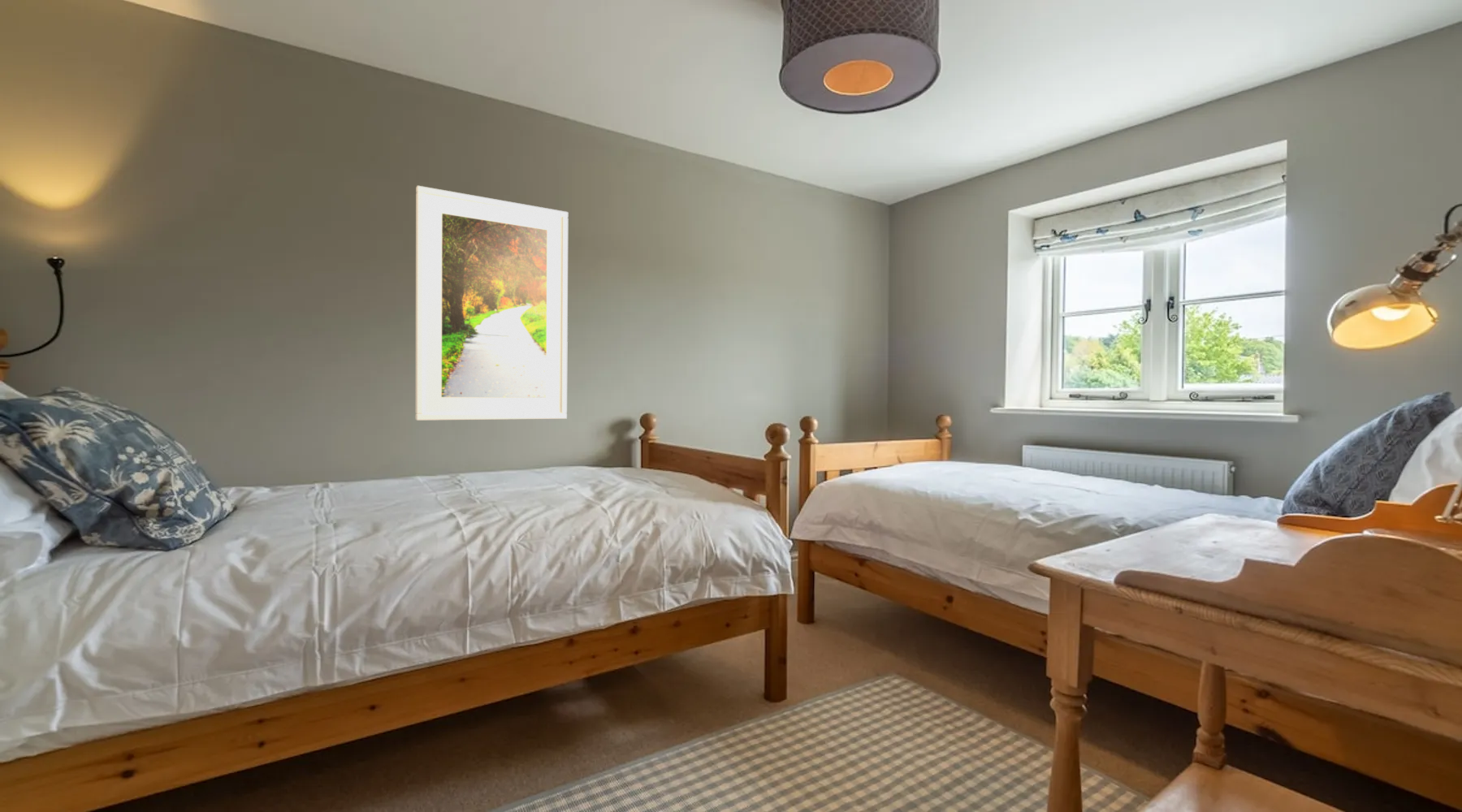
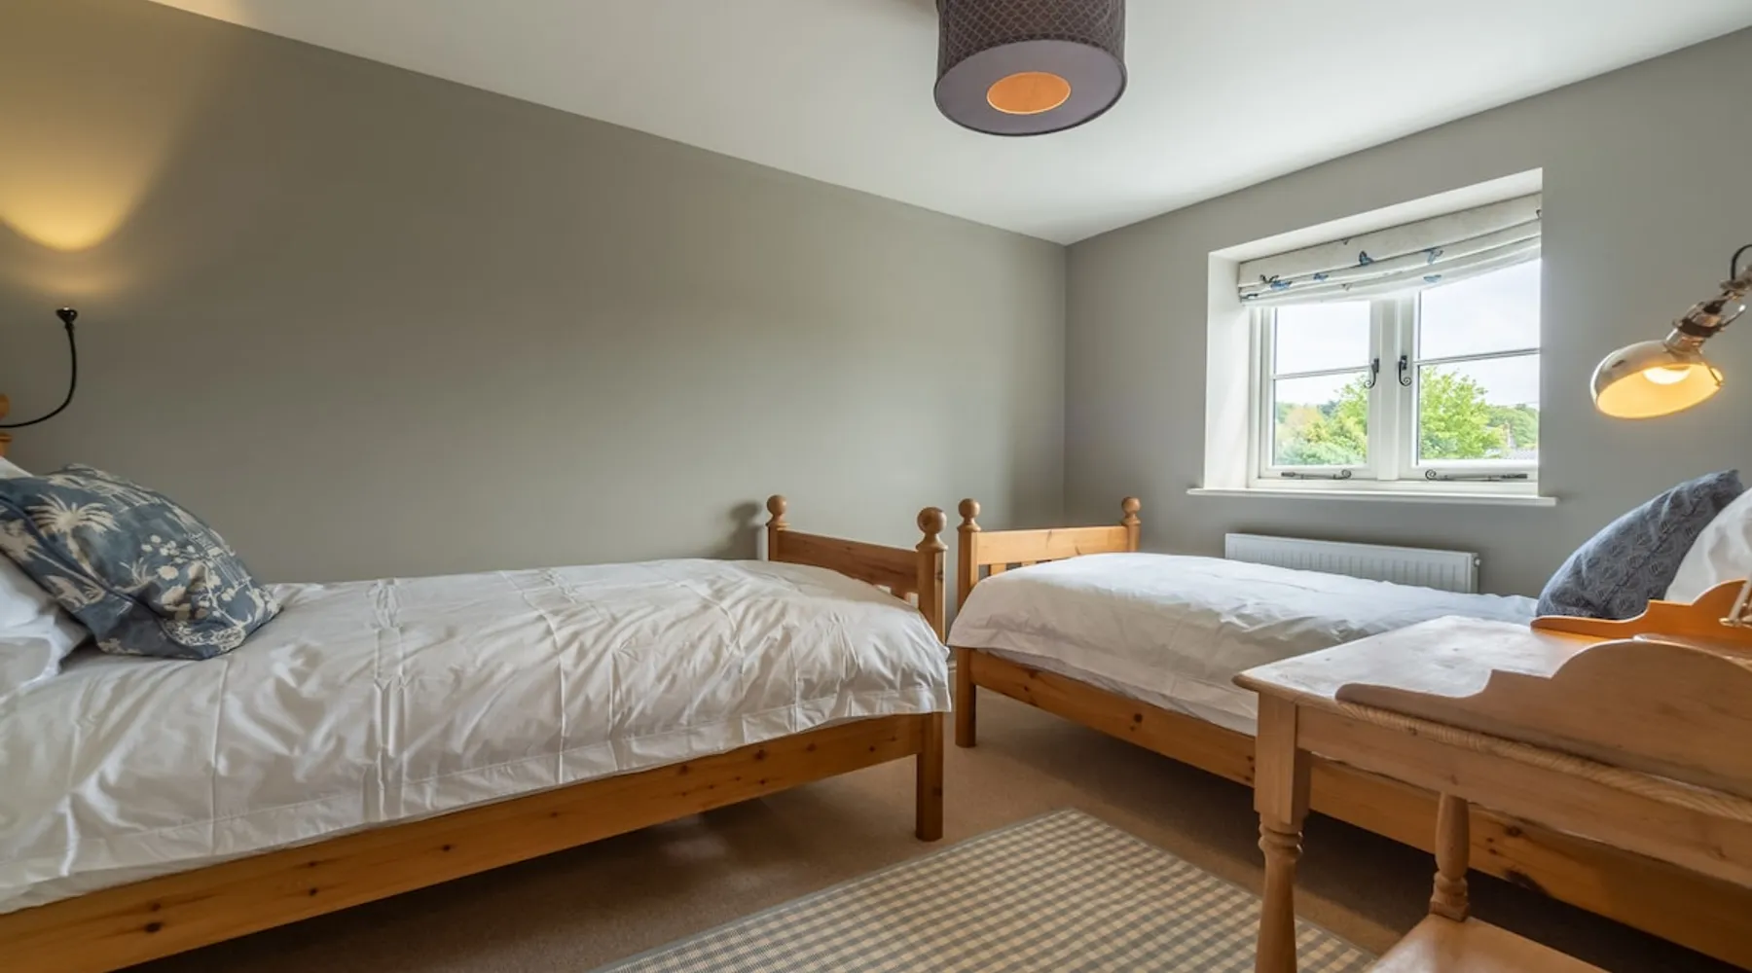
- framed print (496, 309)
